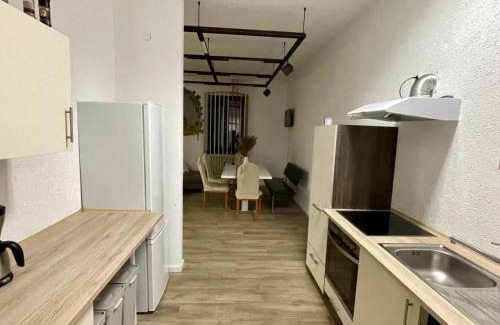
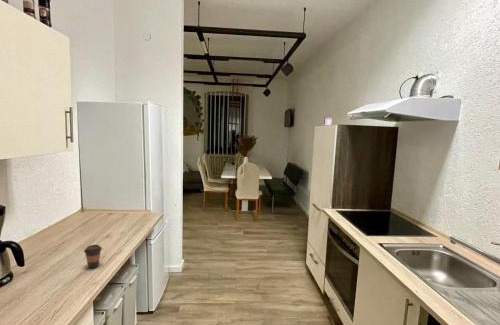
+ coffee cup (93, 256)
